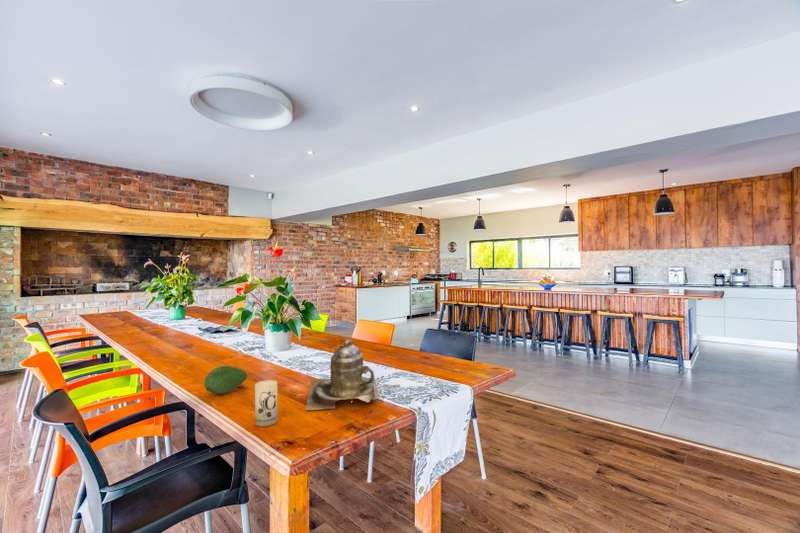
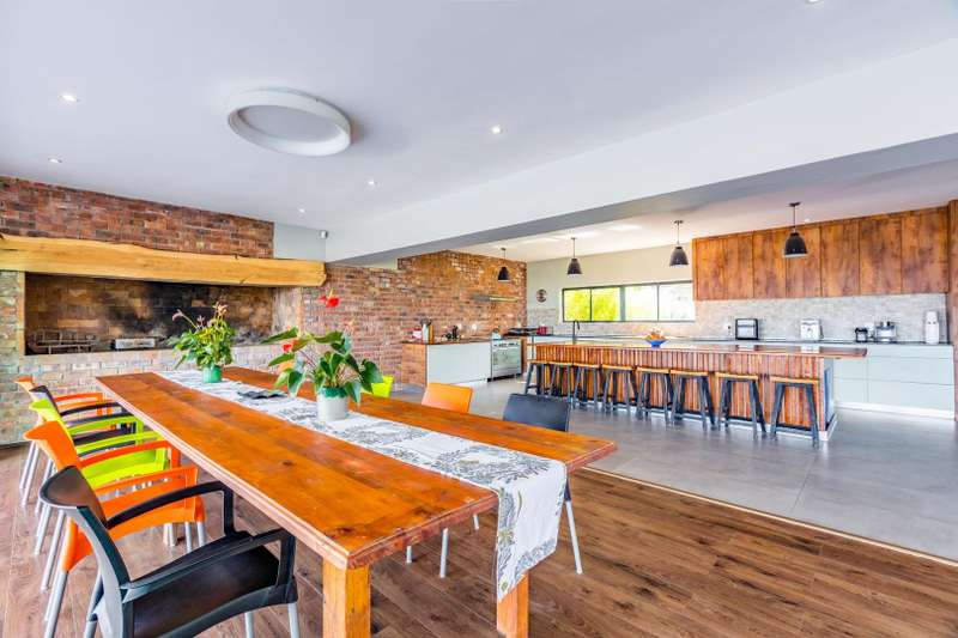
- candle (266, 402)
- fruit (226, 378)
- teapot (342, 366)
